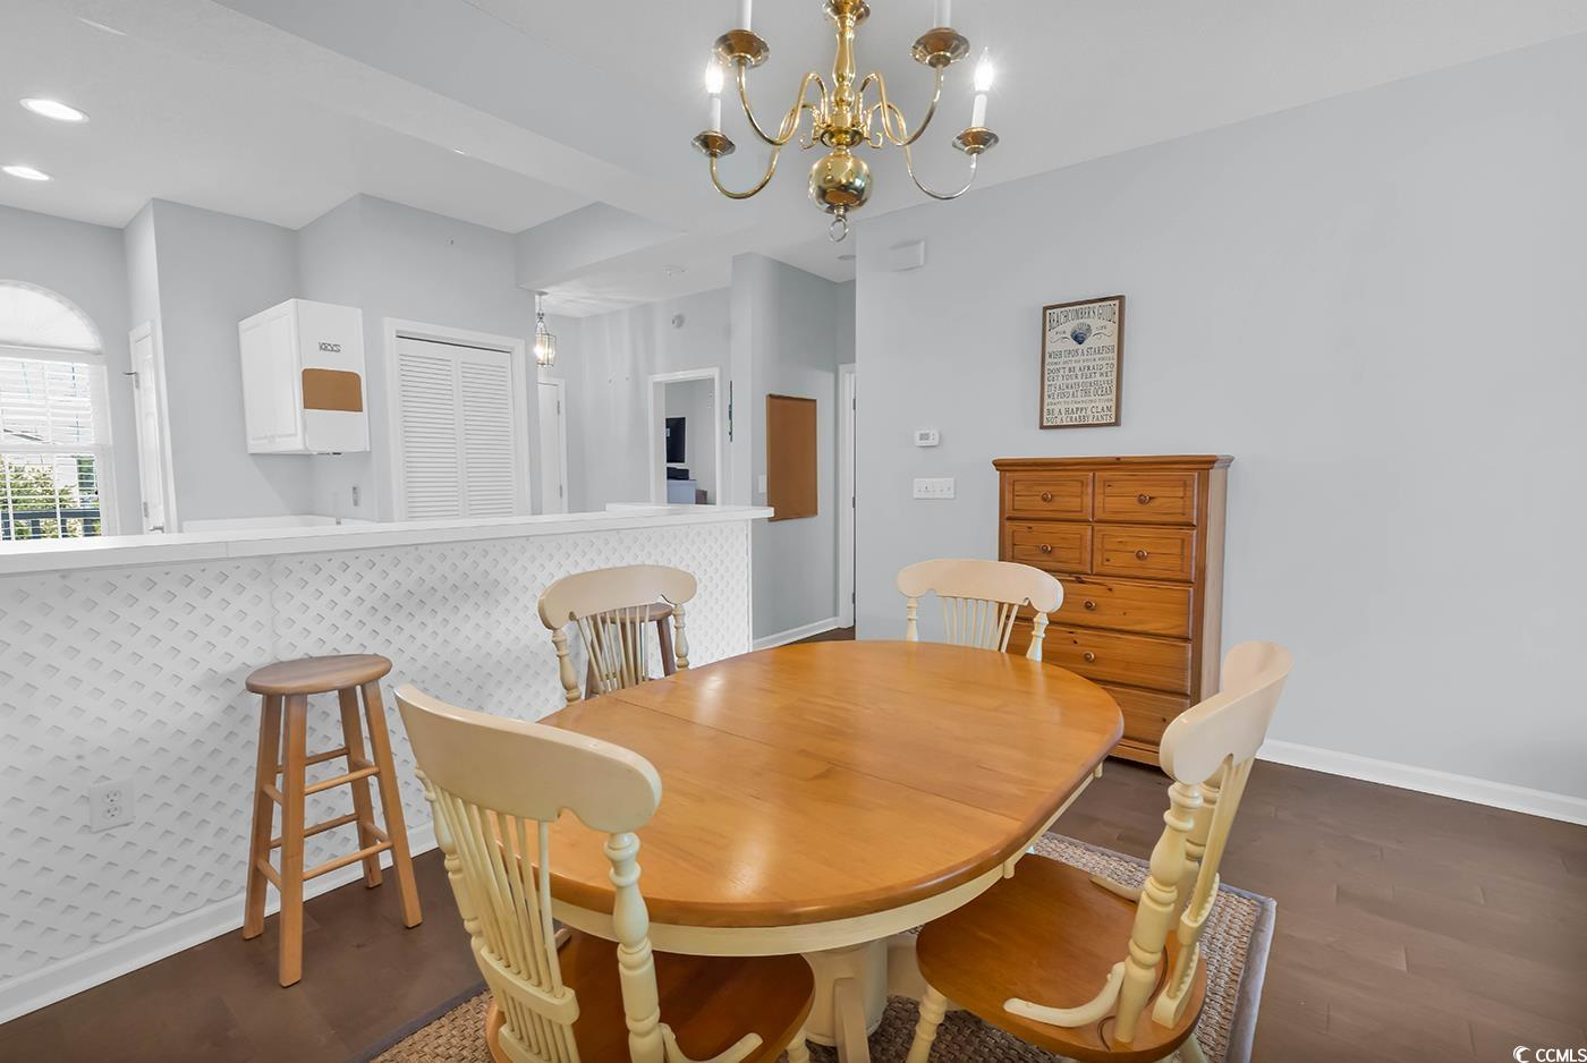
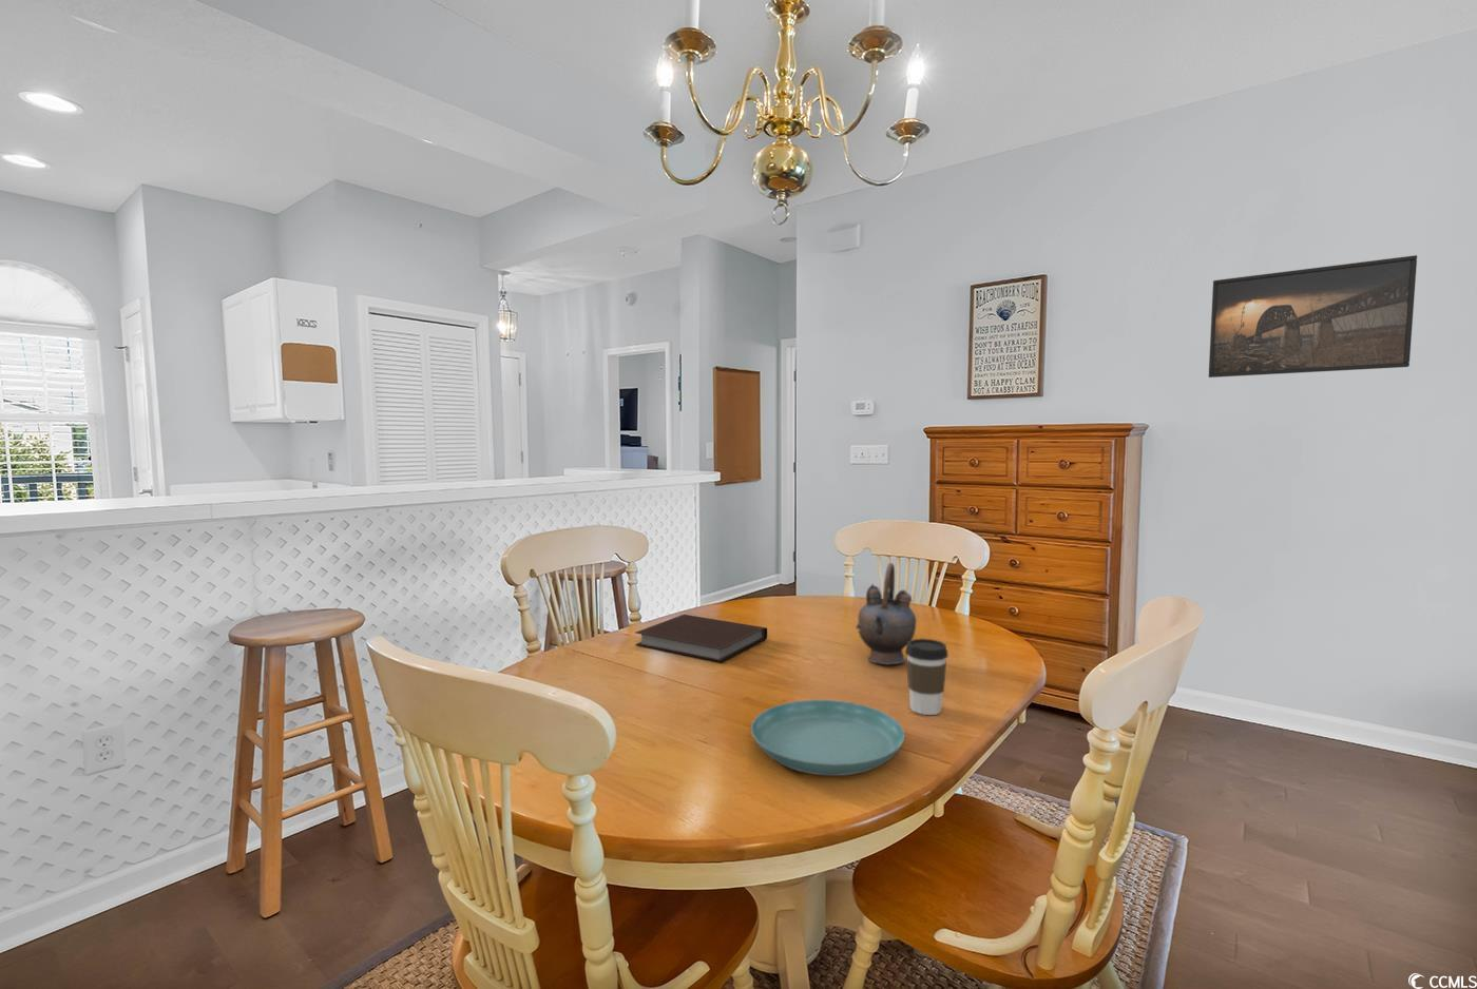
+ notebook (702, 635)
+ teapot (885, 613)
+ saucer (826, 737)
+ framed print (1304, 320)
+ coffee cup (925, 676)
